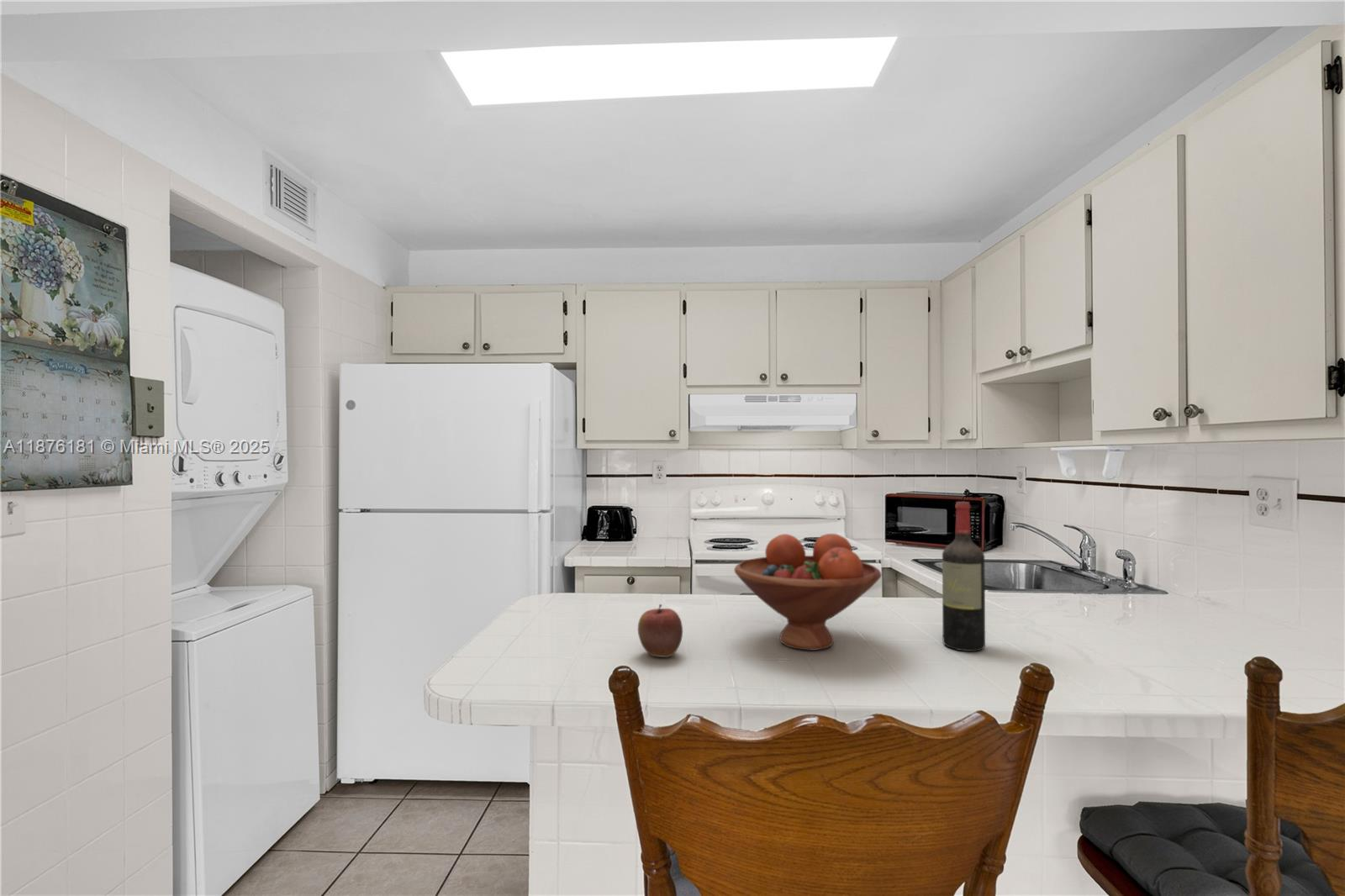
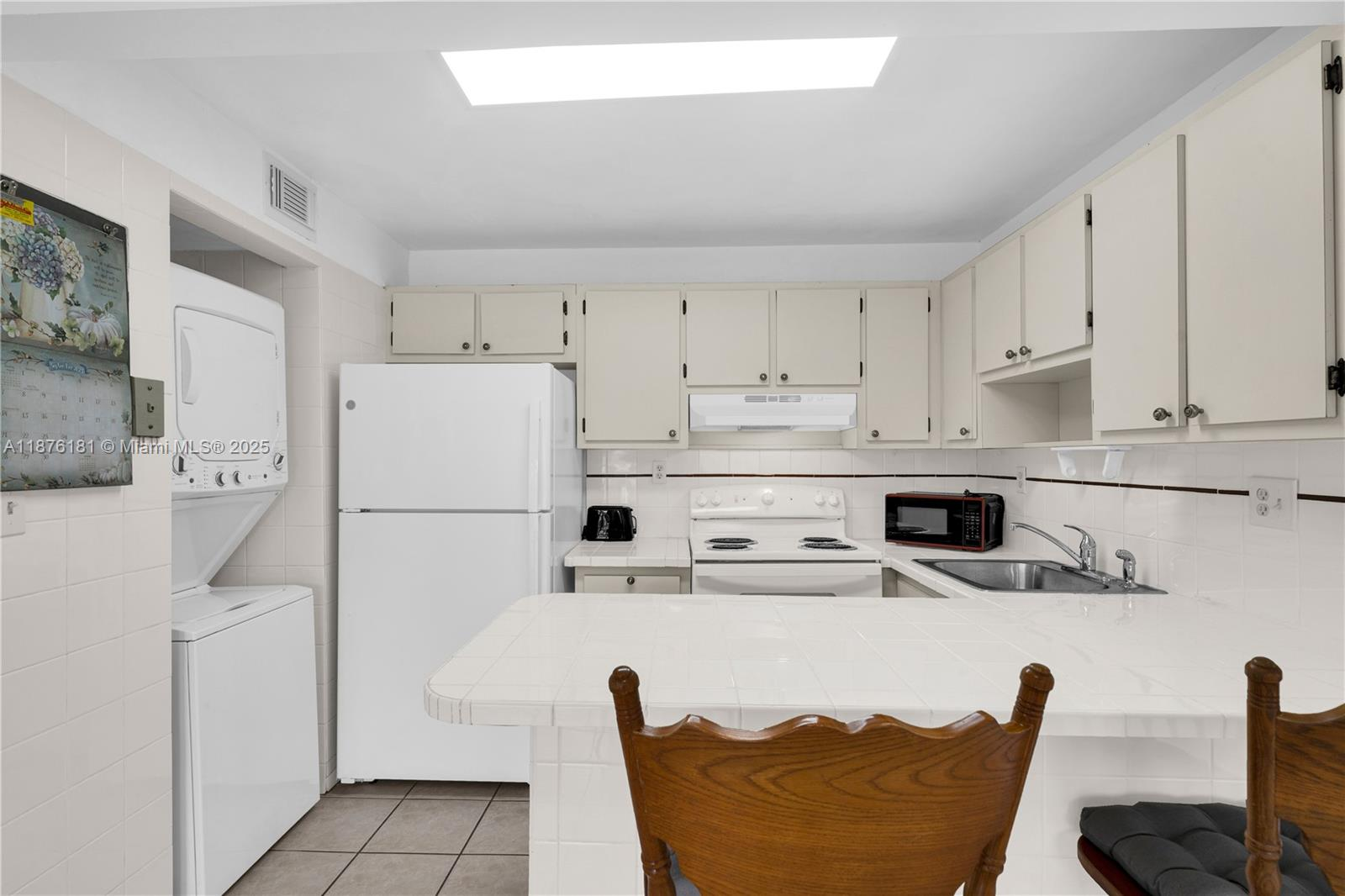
- wine bottle (963, 573)
- apple (660, 630)
- fruit bowl (806, 590)
